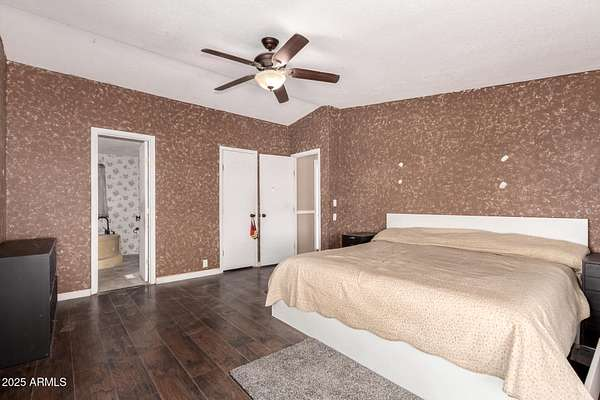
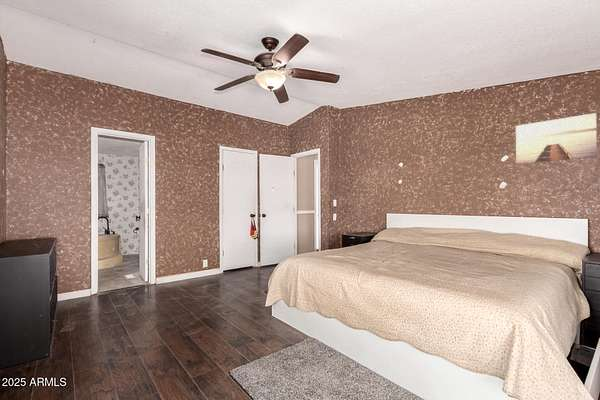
+ wall art (553, 140)
